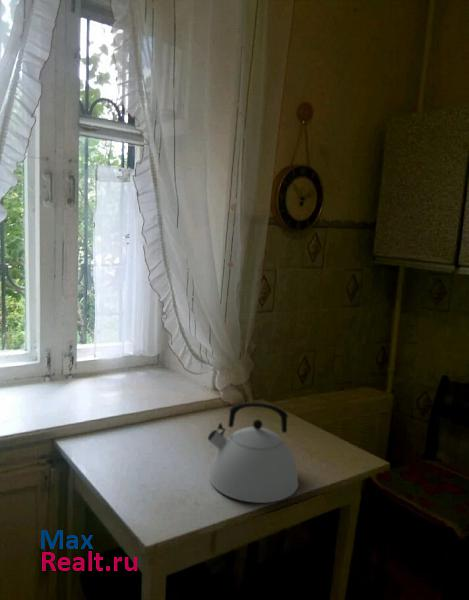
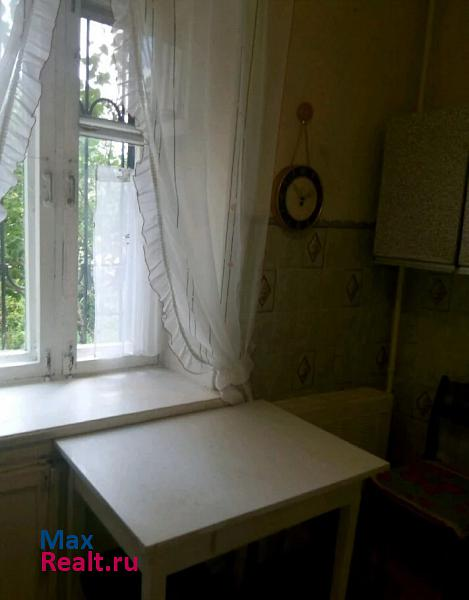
- kettle (254, 441)
